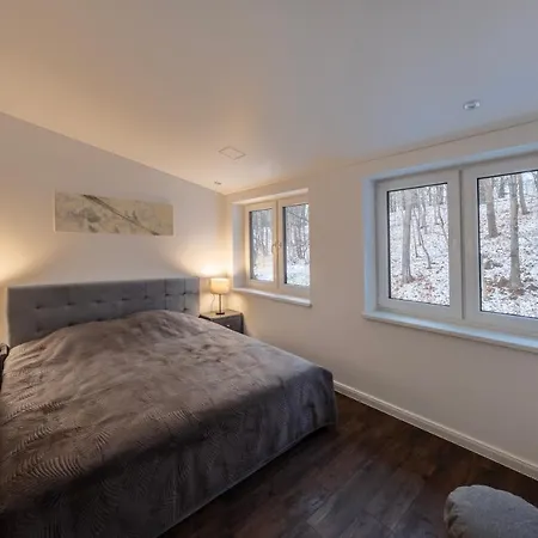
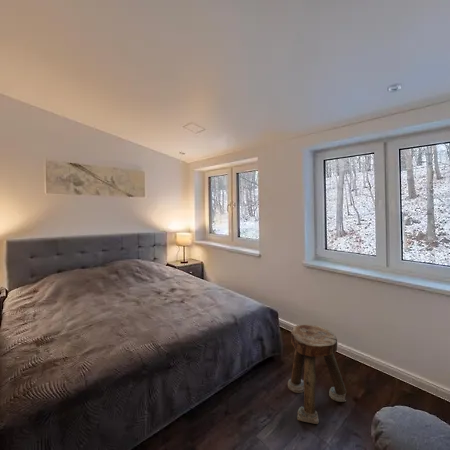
+ stool (314, 367)
